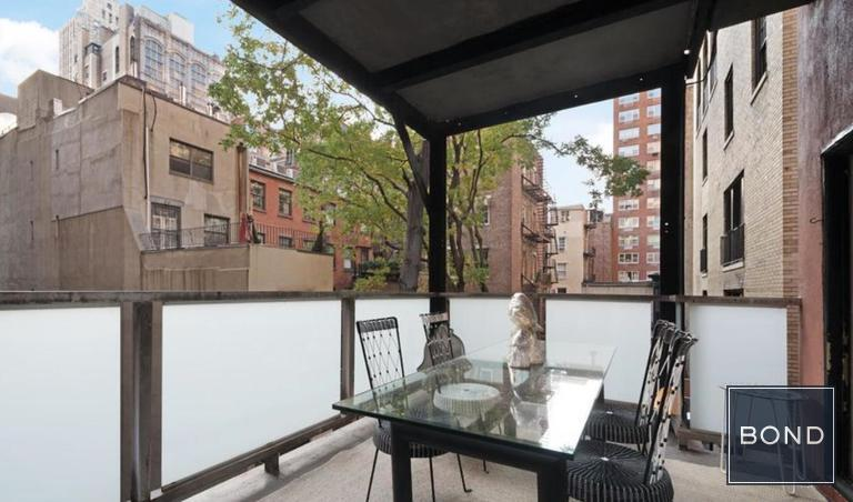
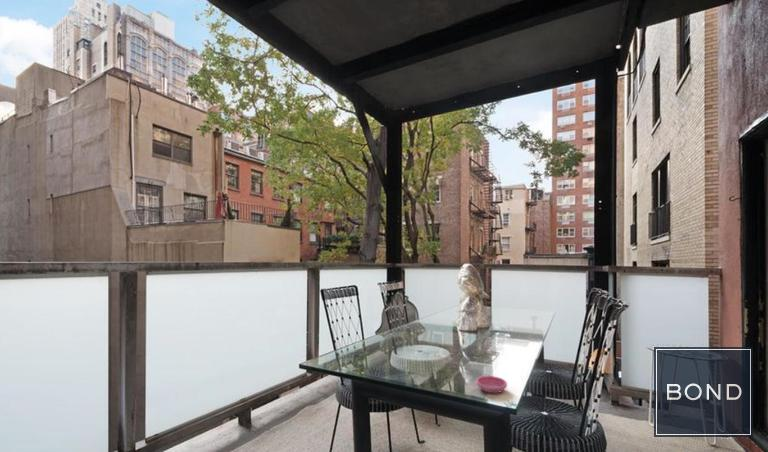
+ saucer (491, 385)
